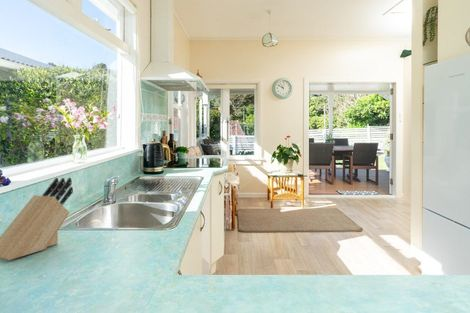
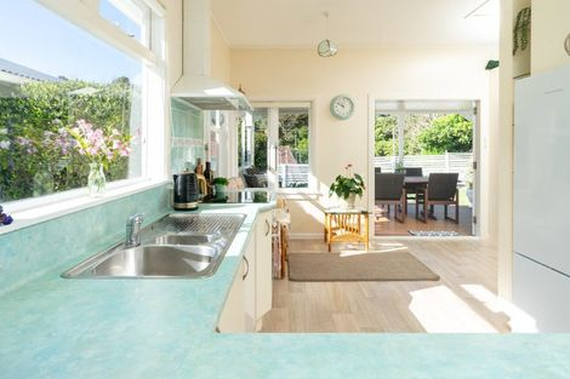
- knife block (35, 213)
